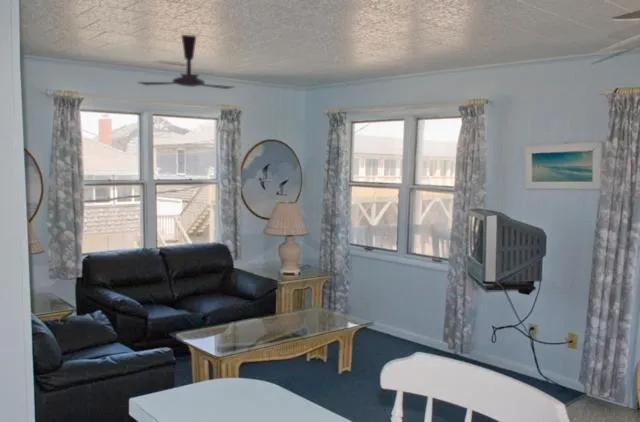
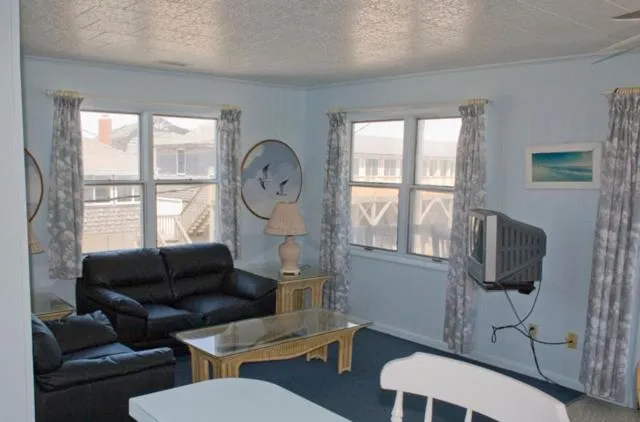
- ceiling fan (187, 59)
